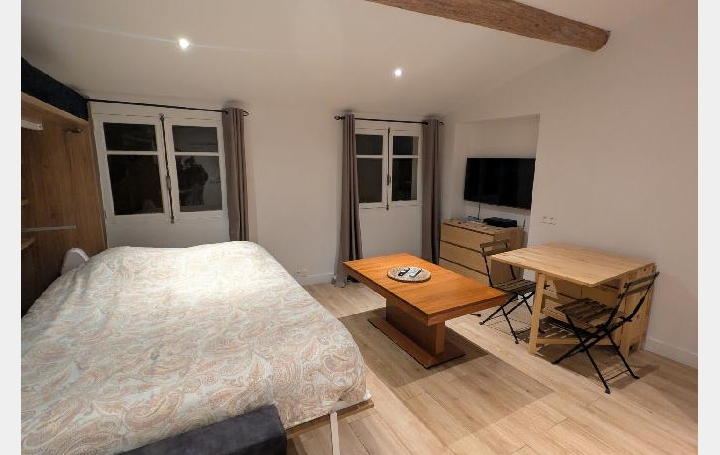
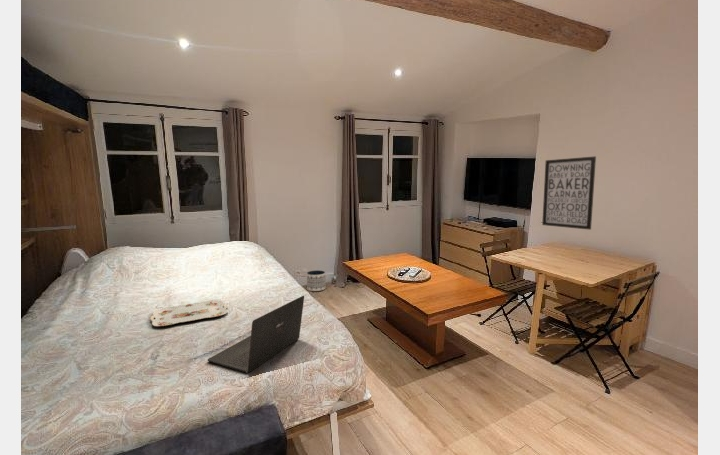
+ serving tray (190, 312)
+ wall art (567, 193)
+ planter (316, 280)
+ laptop (258, 326)
